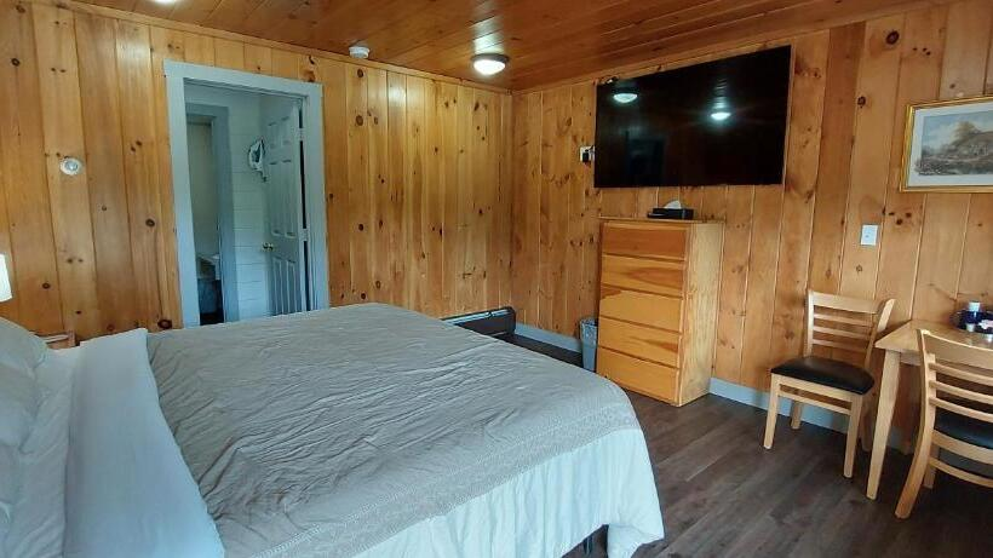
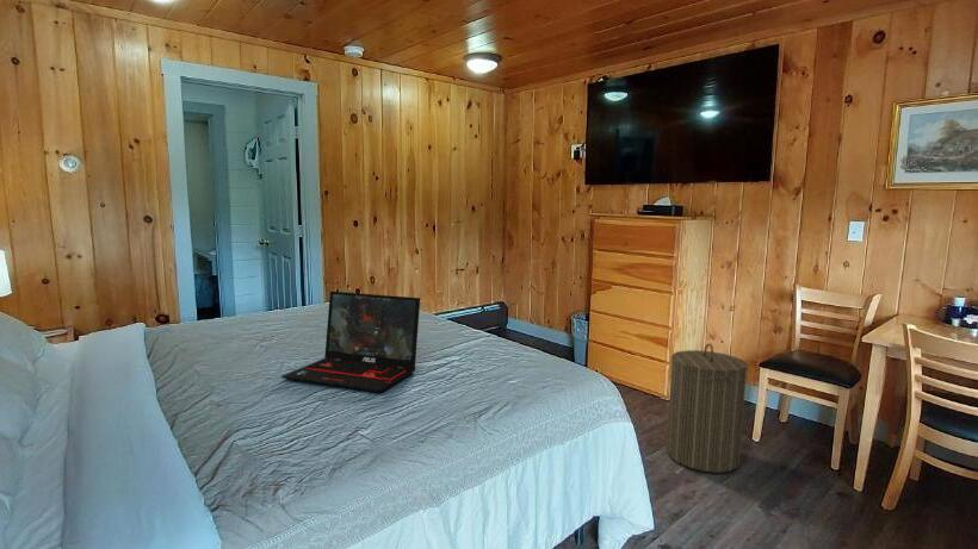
+ laptop (353, 337)
+ laundry hamper (705, 400)
